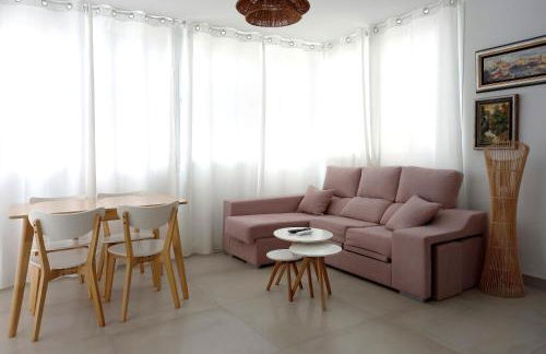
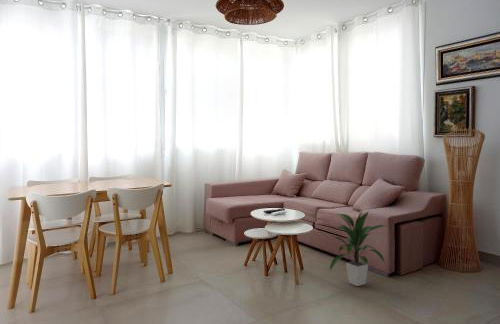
+ indoor plant (354, 245)
